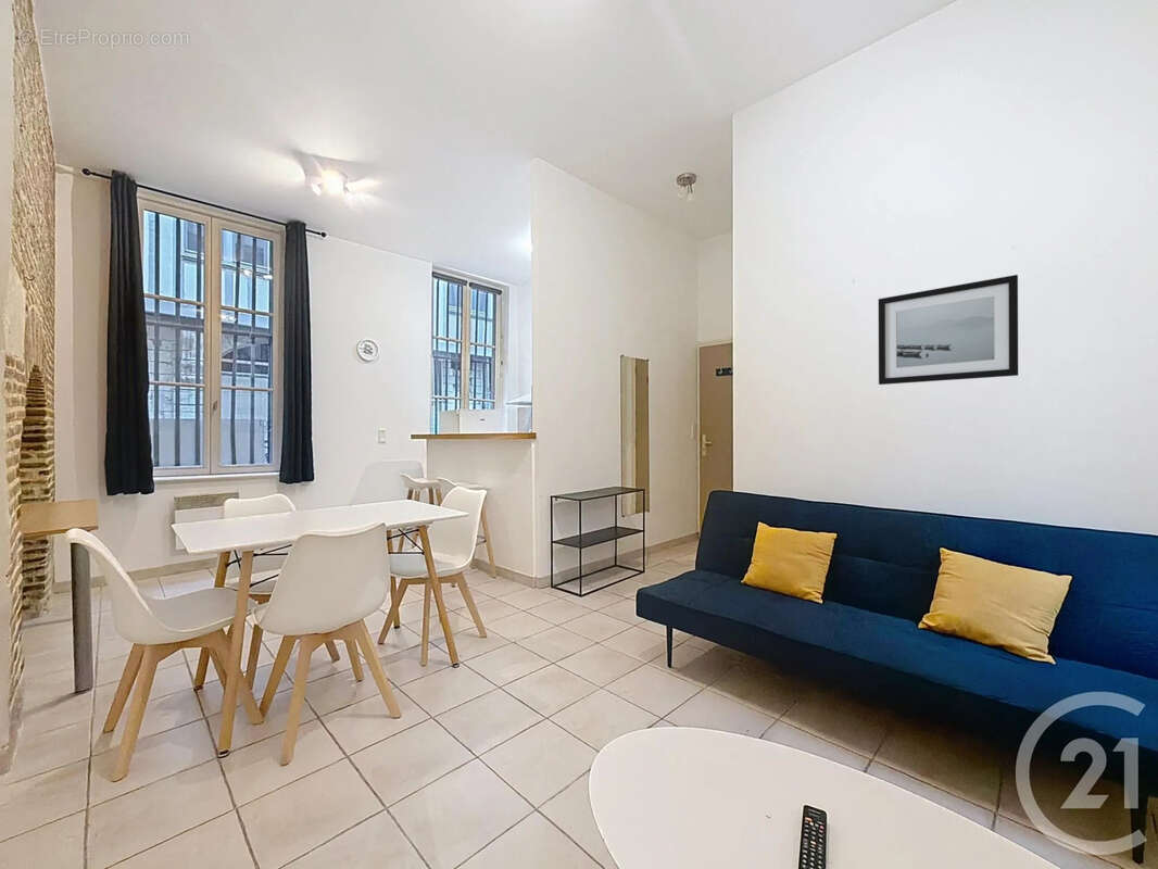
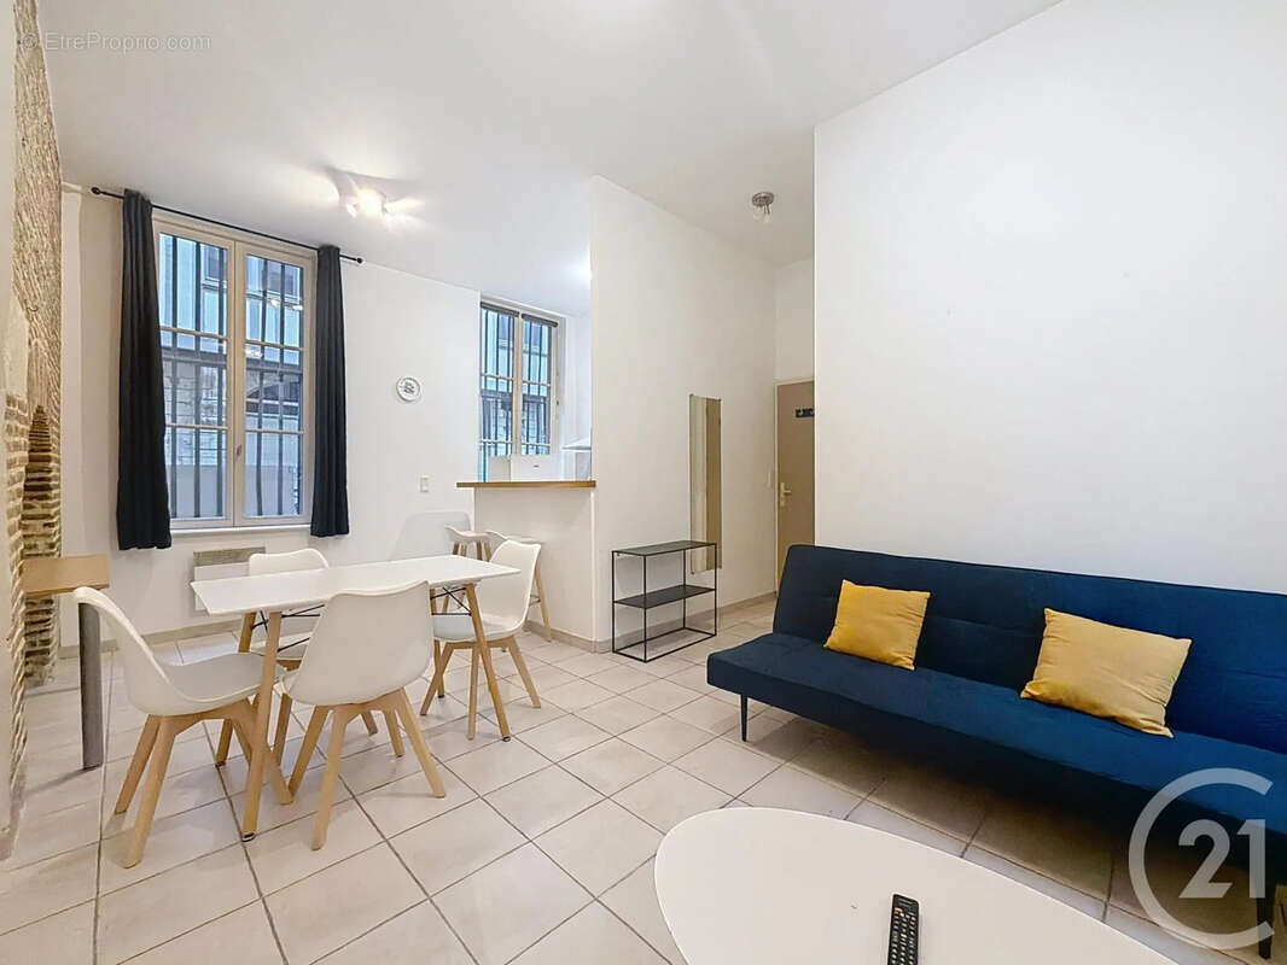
- wall art (943, 333)
